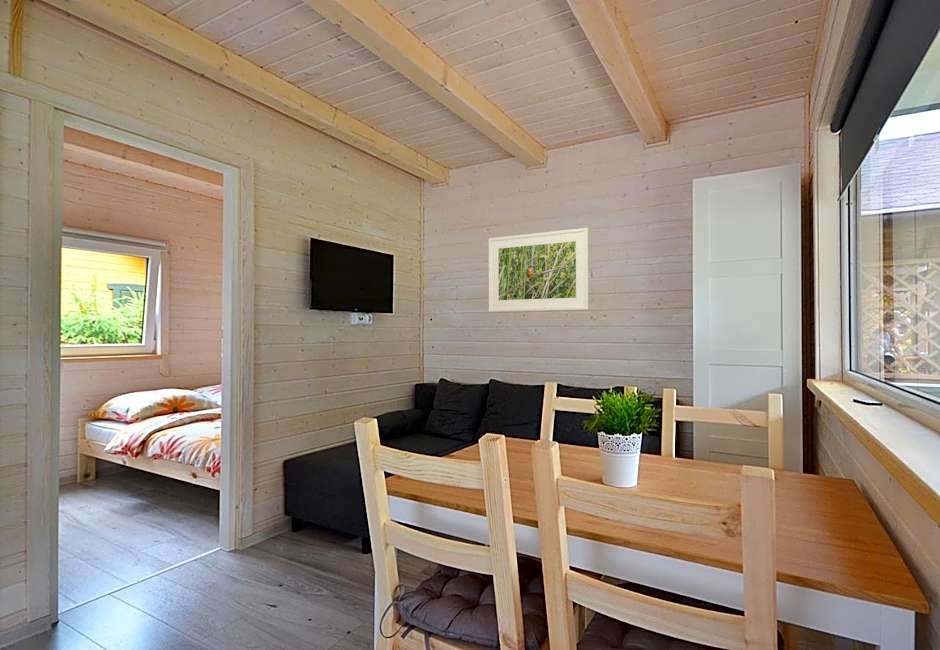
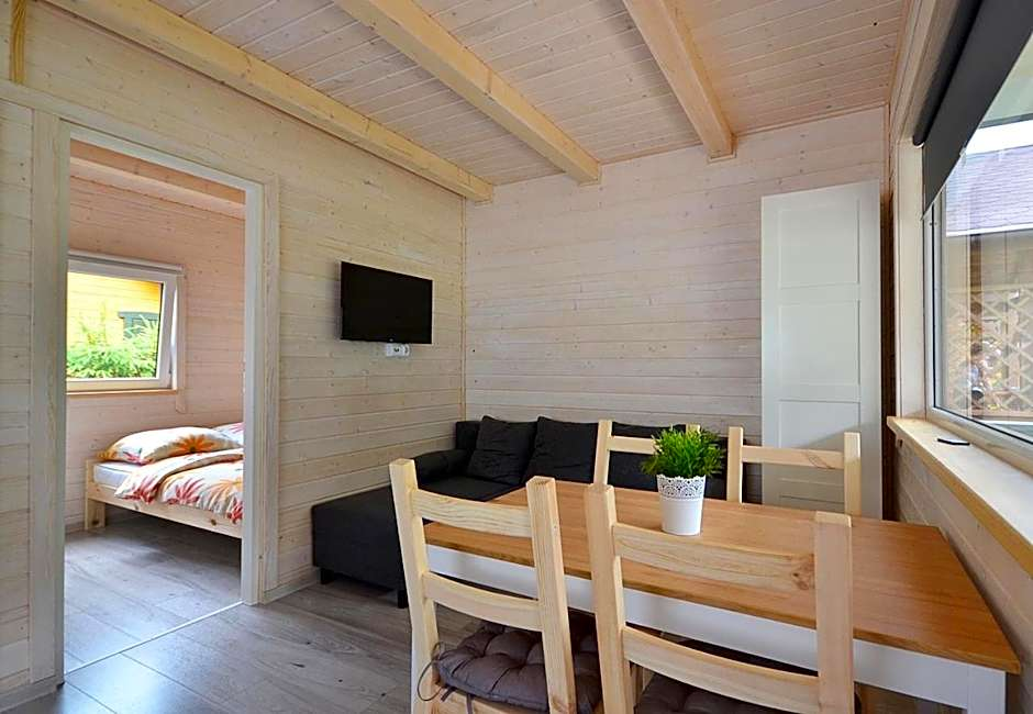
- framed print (535, 272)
